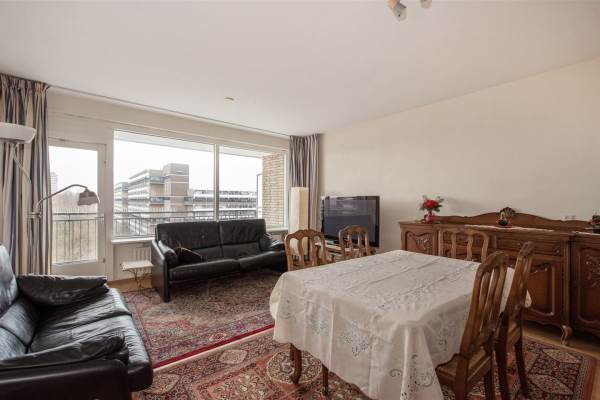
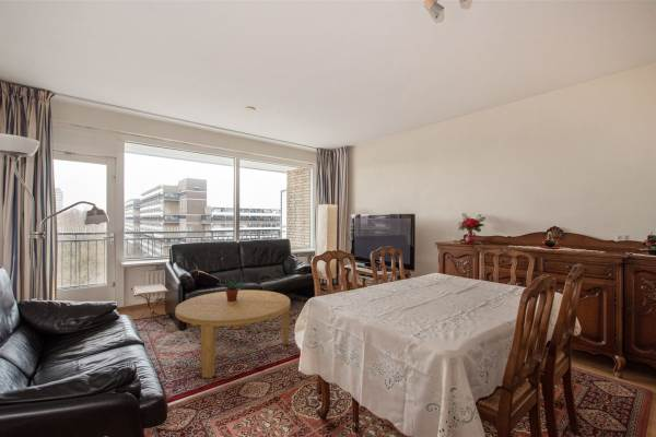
+ potted plant (232, 287)
+ coffee table (235, 326)
